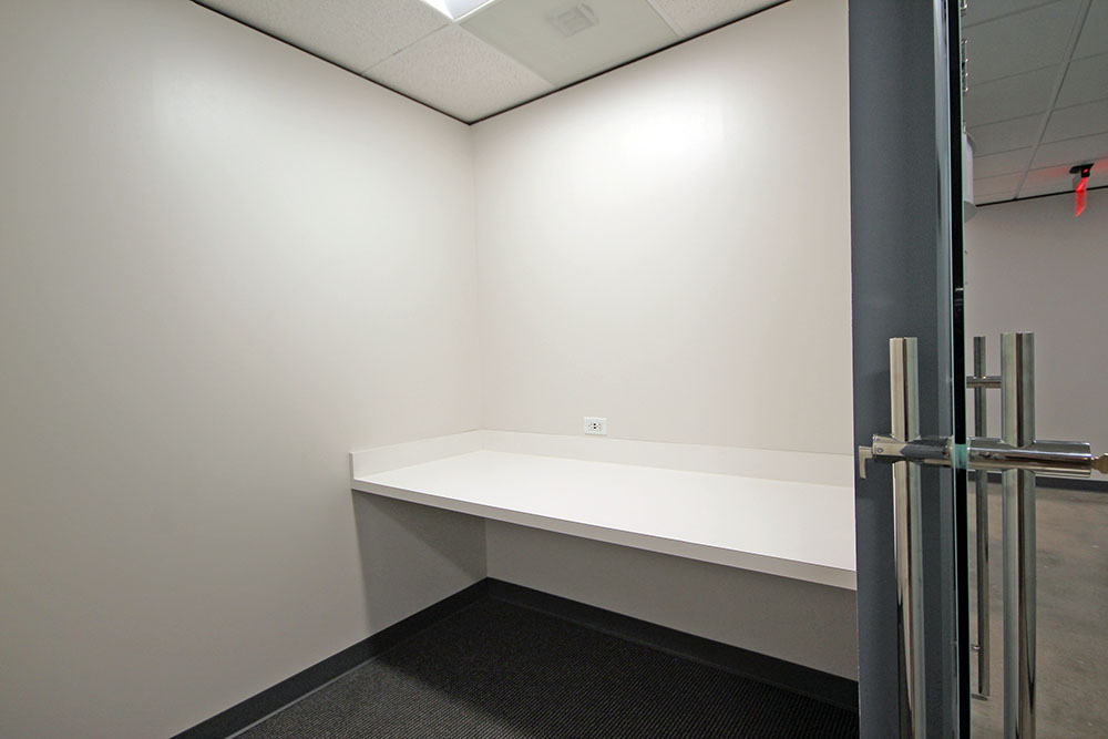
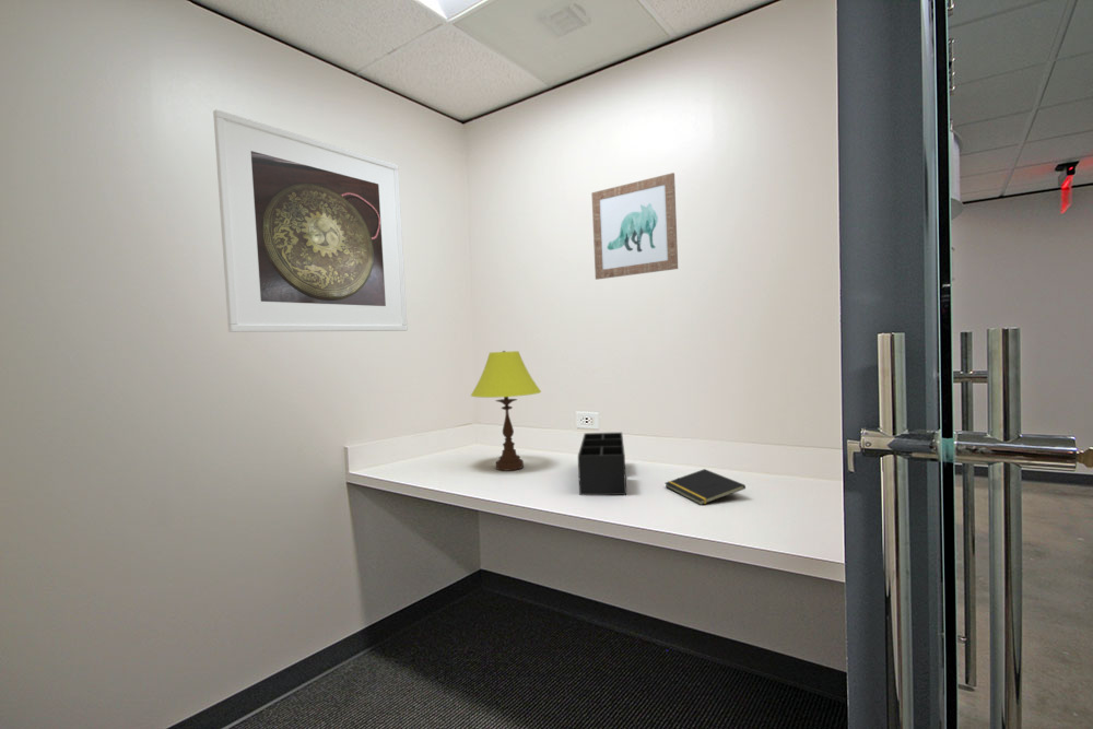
+ notepad (703, 485)
+ table lamp (506, 409)
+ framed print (325, 236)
+ wall art (633, 228)
+ desk organizer (602, 460)
